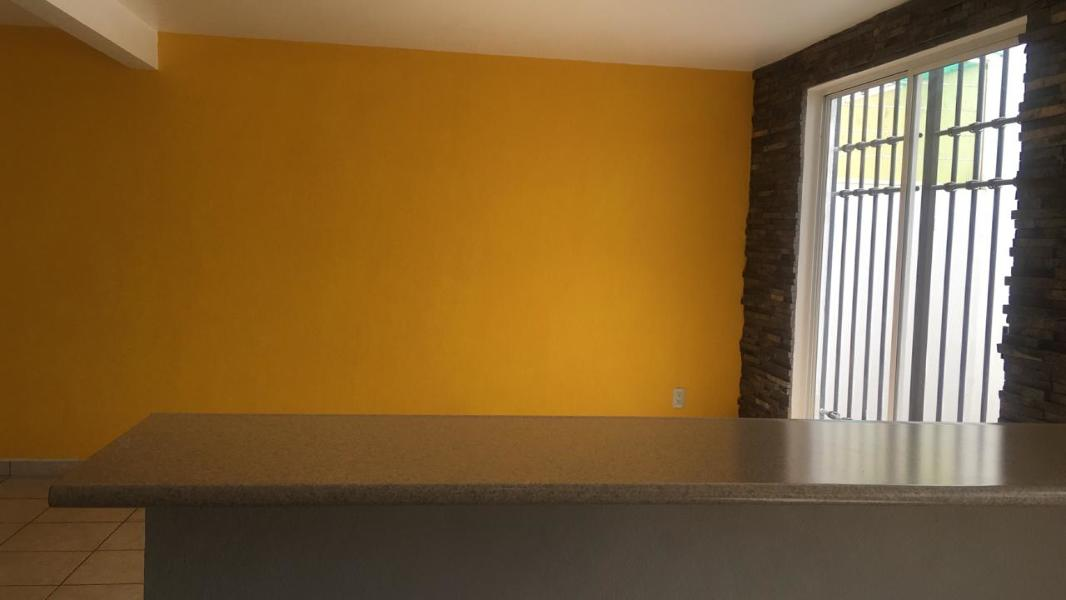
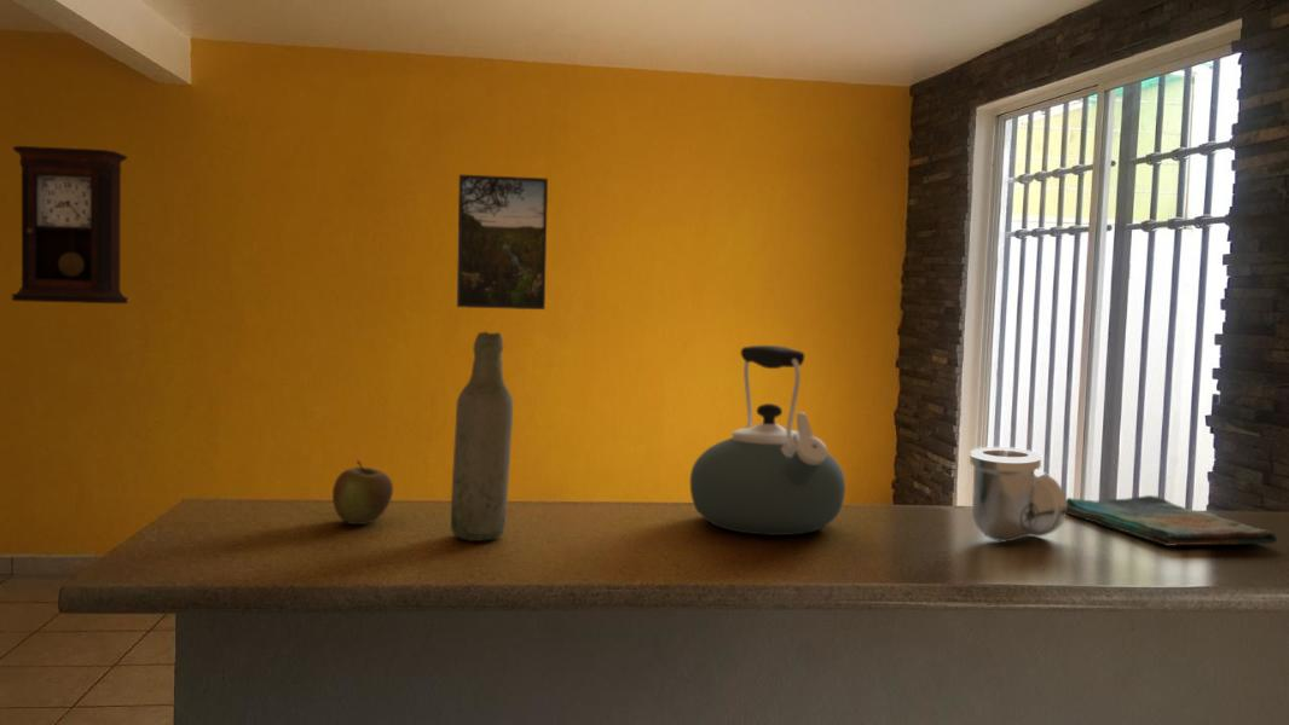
+ bottle (482, 434)
+ apple (362, 489)
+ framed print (502, 242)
+ dish towel (1162, 518)
+ kettle (774, 436)
+ pendulum clock (68, 226)
+ pipe fitting (1012, 494)
